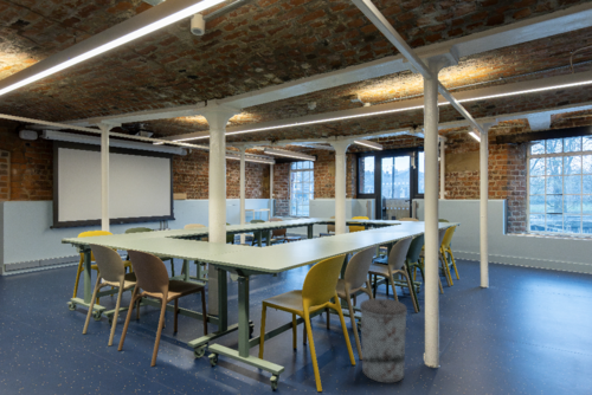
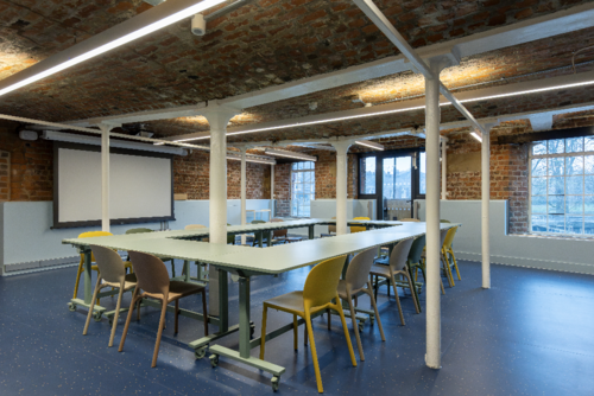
- trash can (382, 336)
